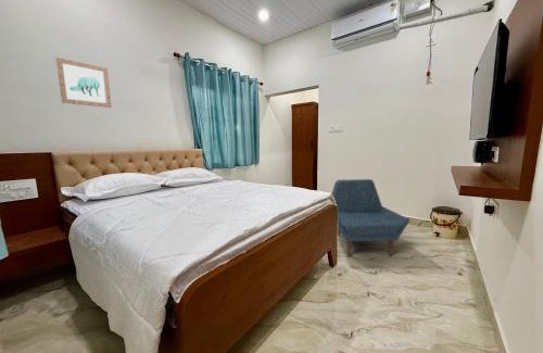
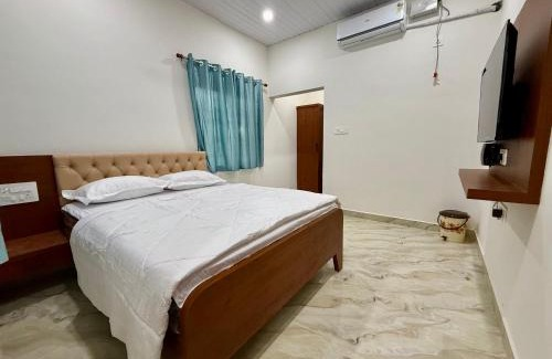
- wall art (86, 84)
- chair (362, 215)
